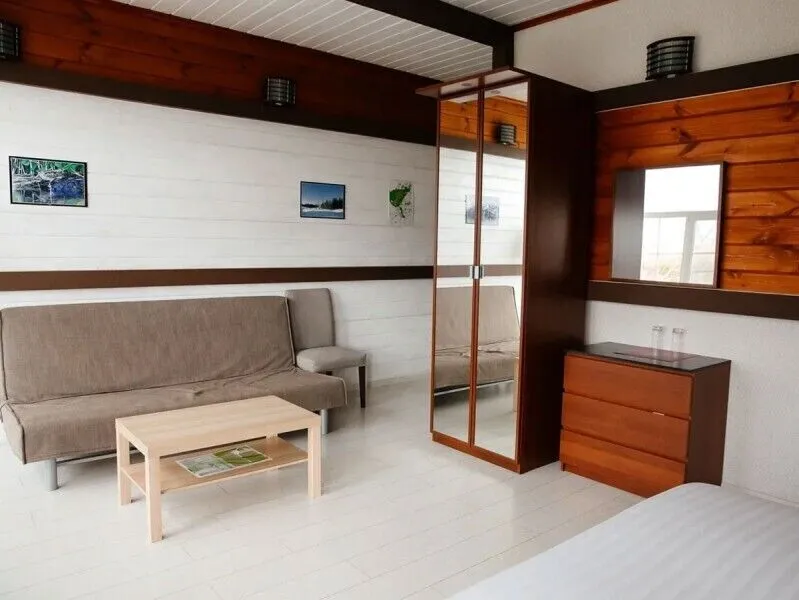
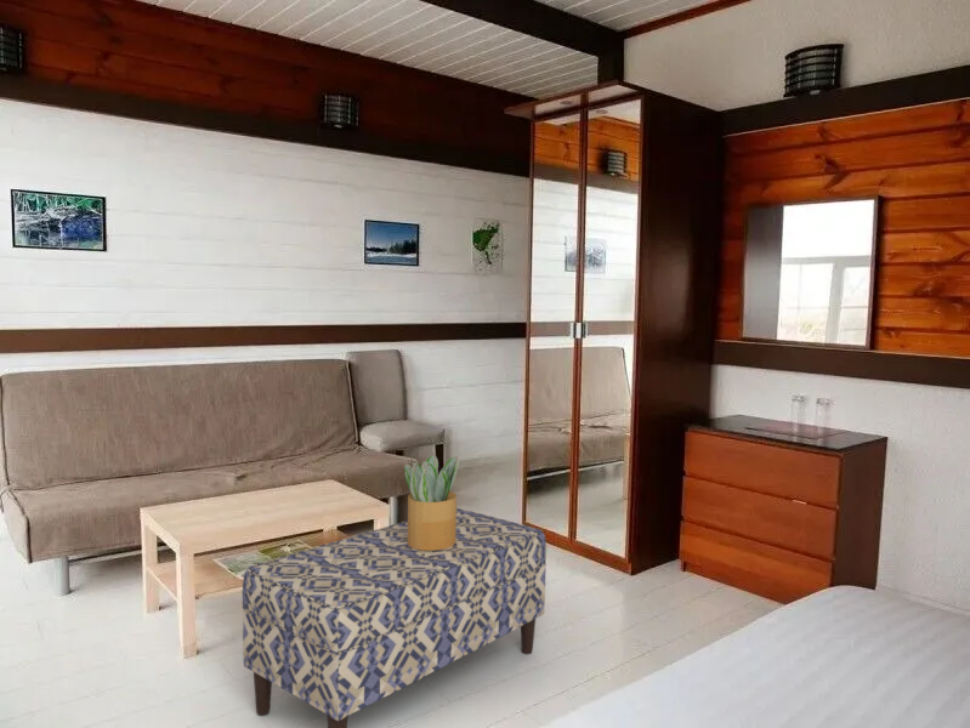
+ bench (407, 613)
+ potted plant (435, 499)
